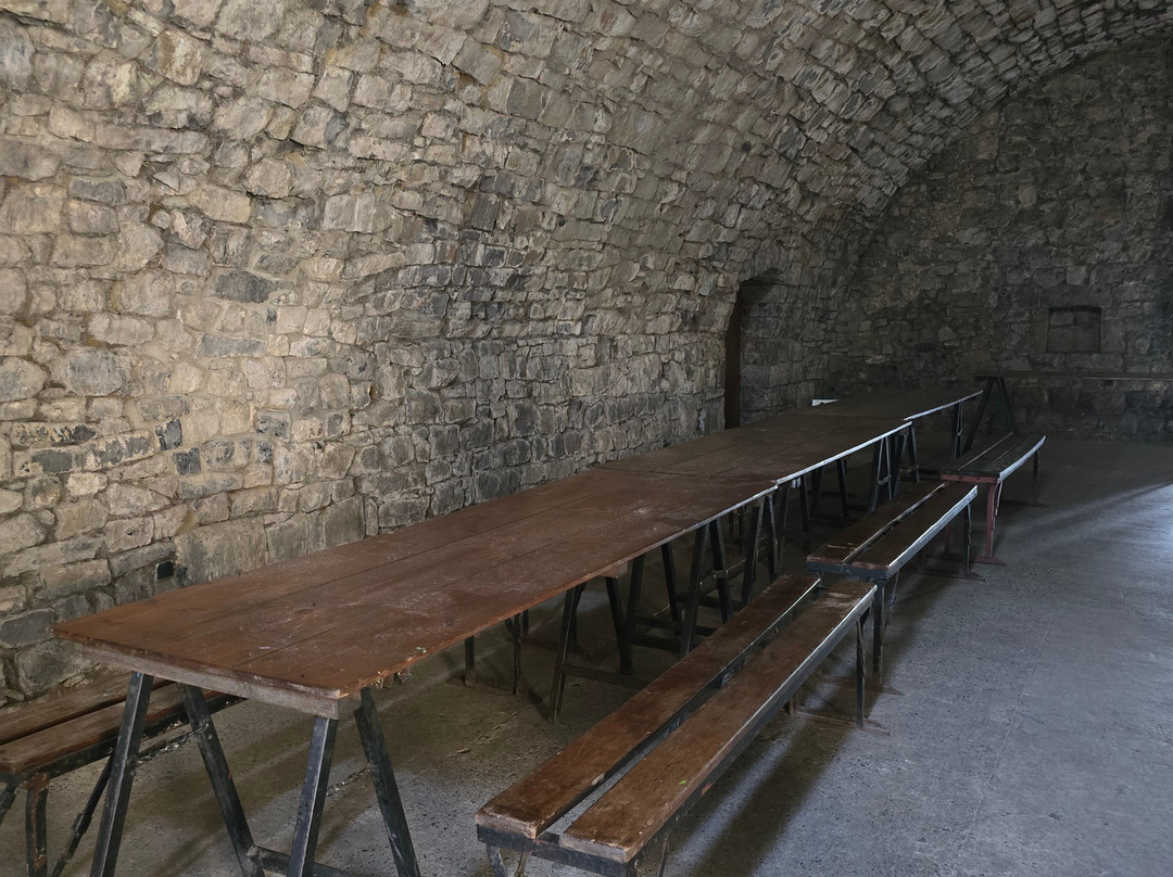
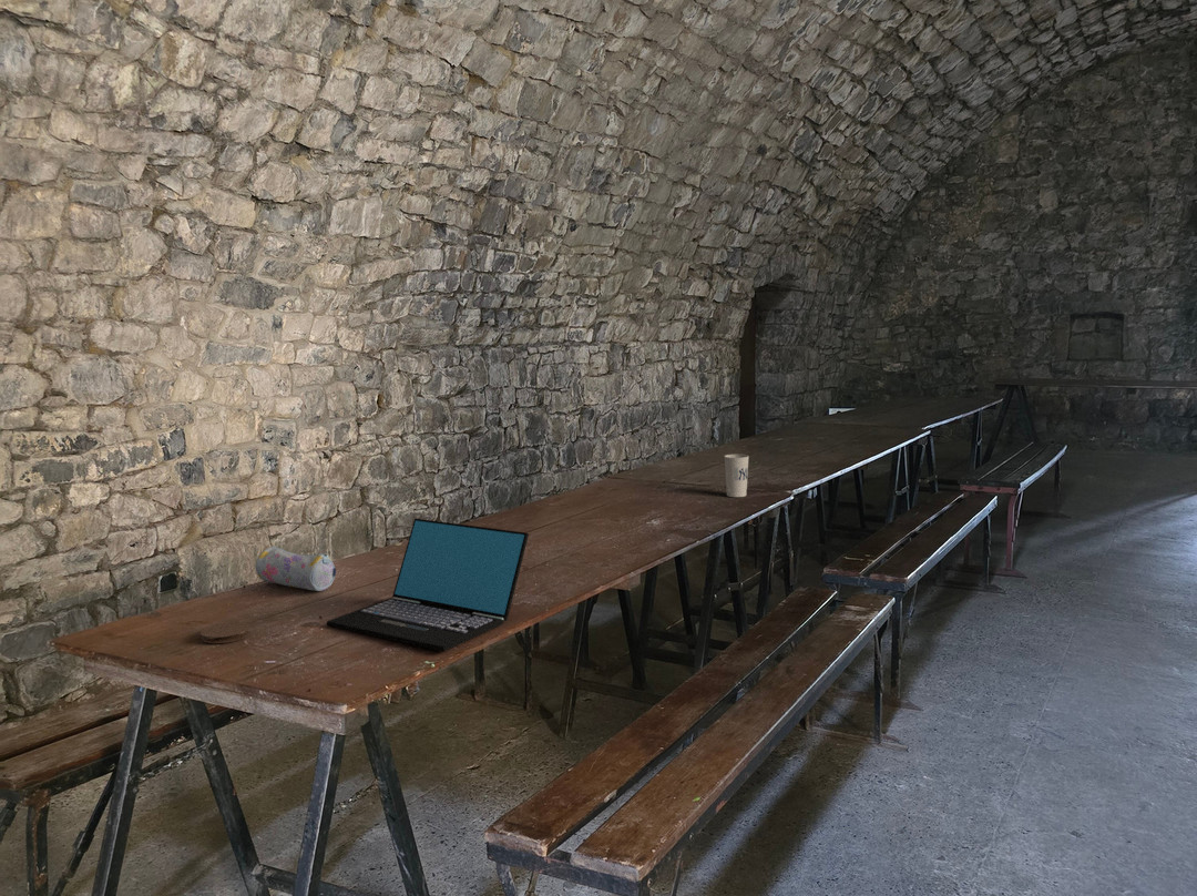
+ coaster (225, 632)
+ laptop (428, 578)
+ pencil case (295, 568)
+ cup (736, 476)
